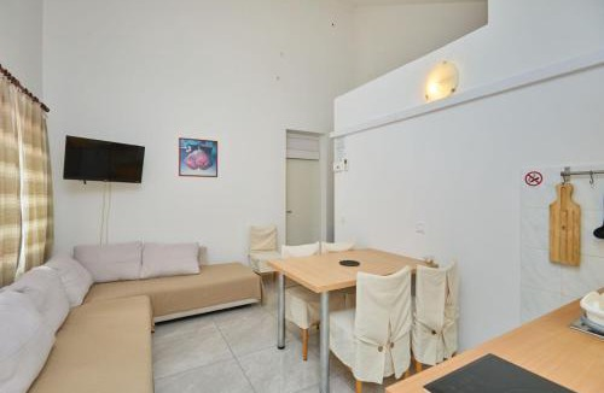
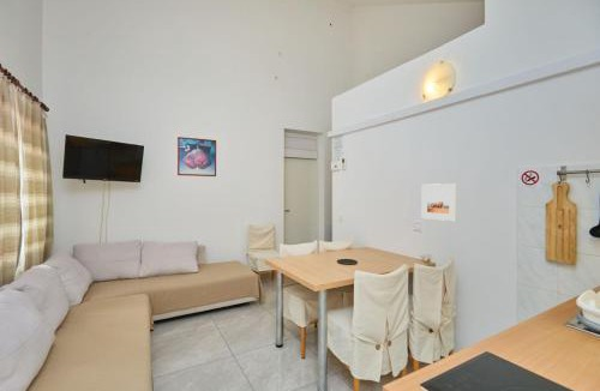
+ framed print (438, 201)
